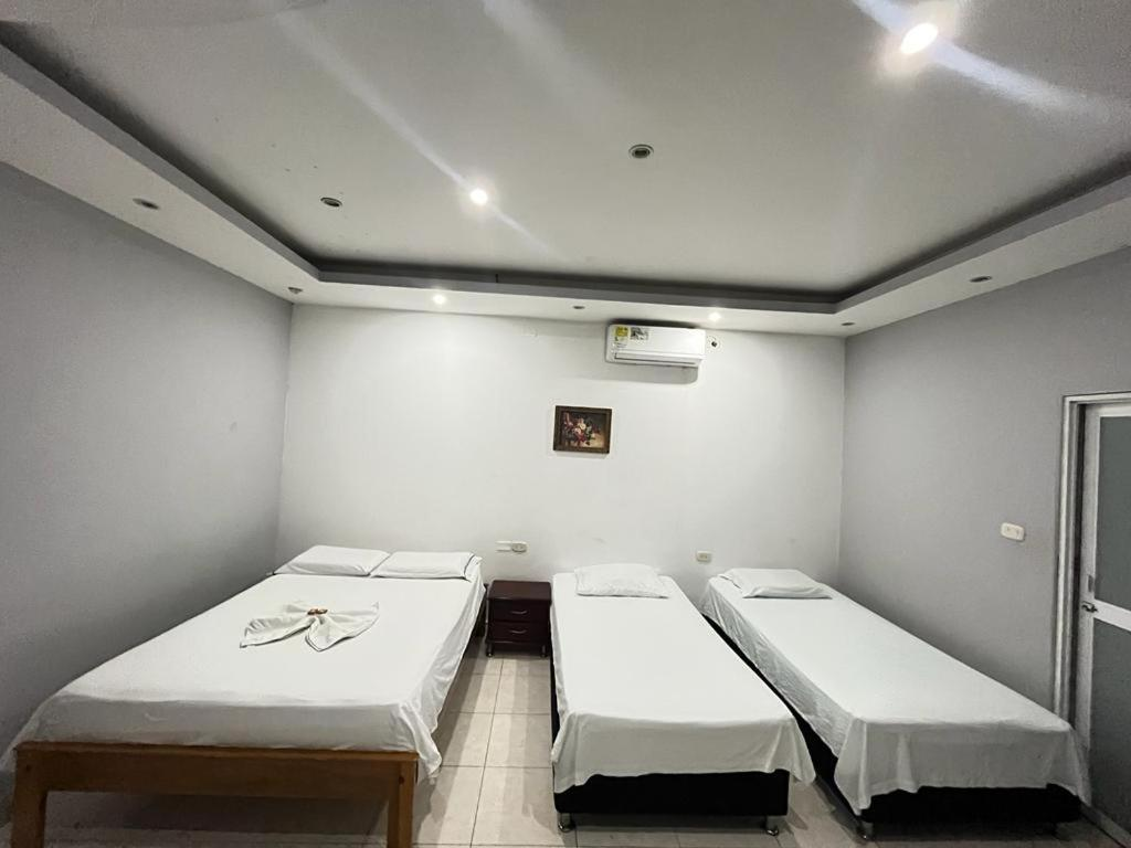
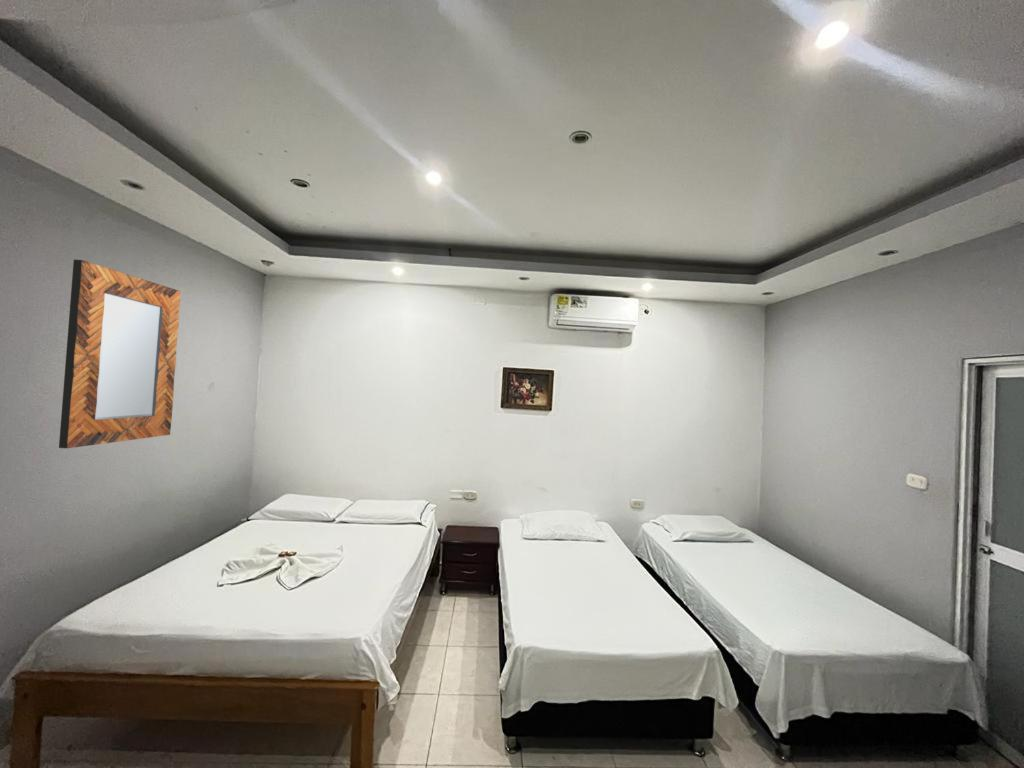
+ home mirror (128, 358)
